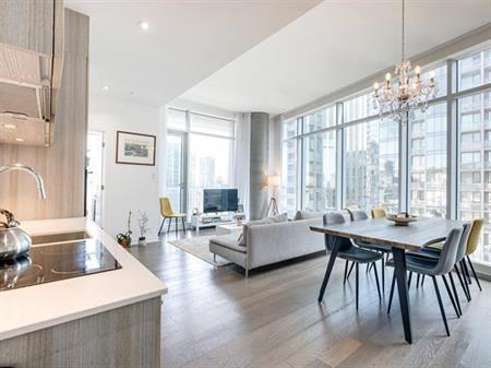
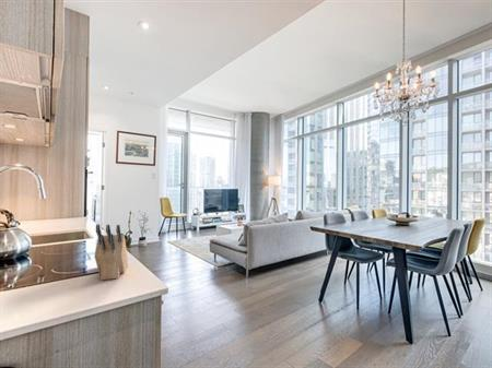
+ knife block (112, 247)
